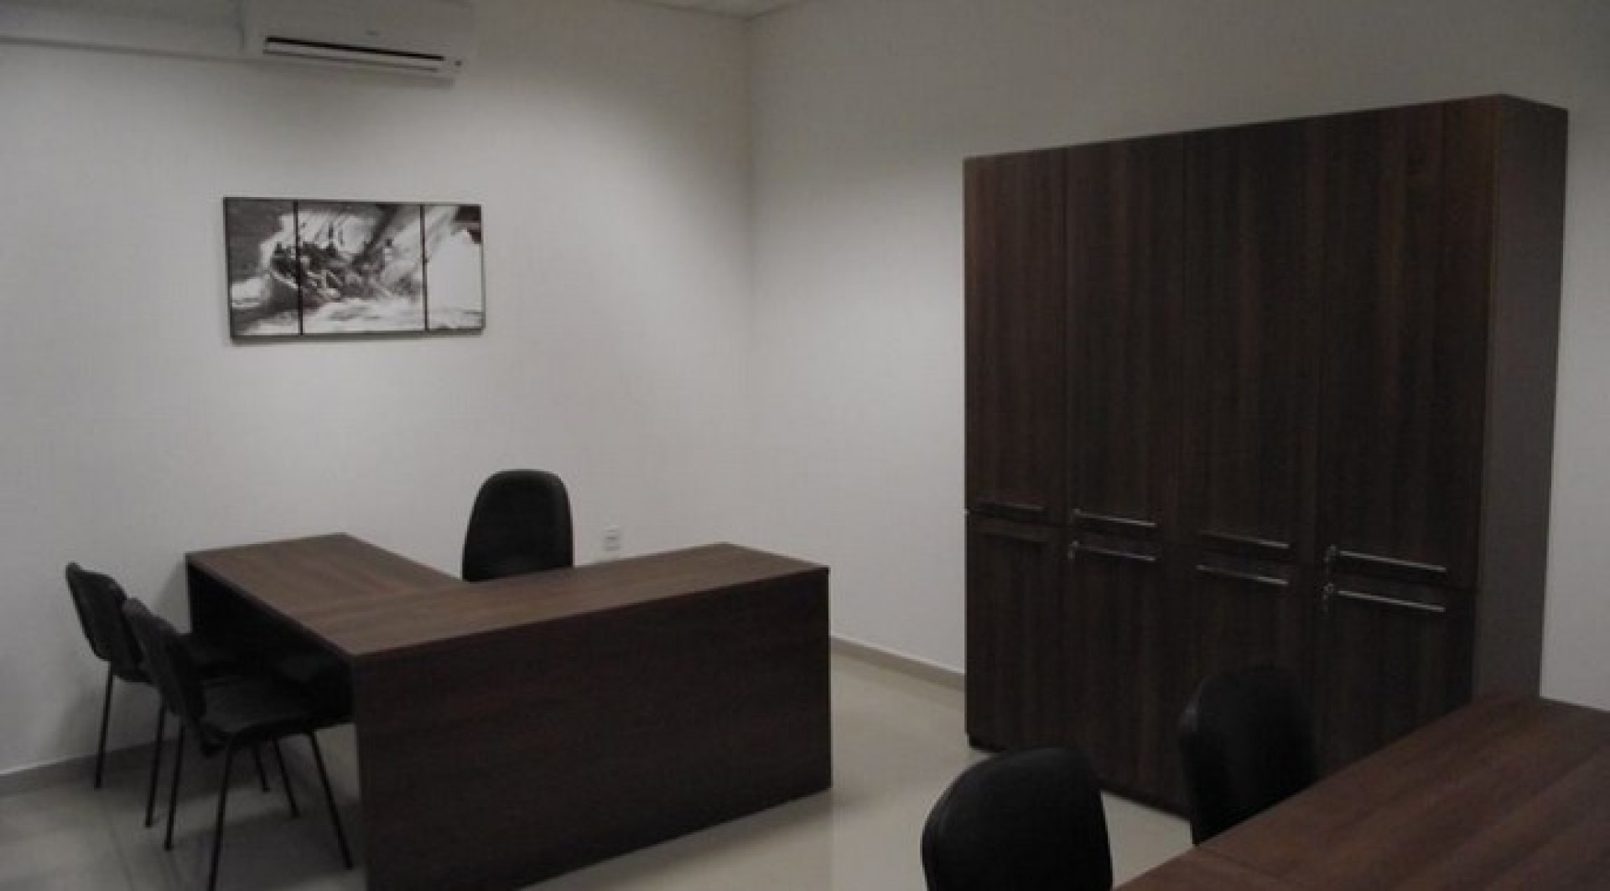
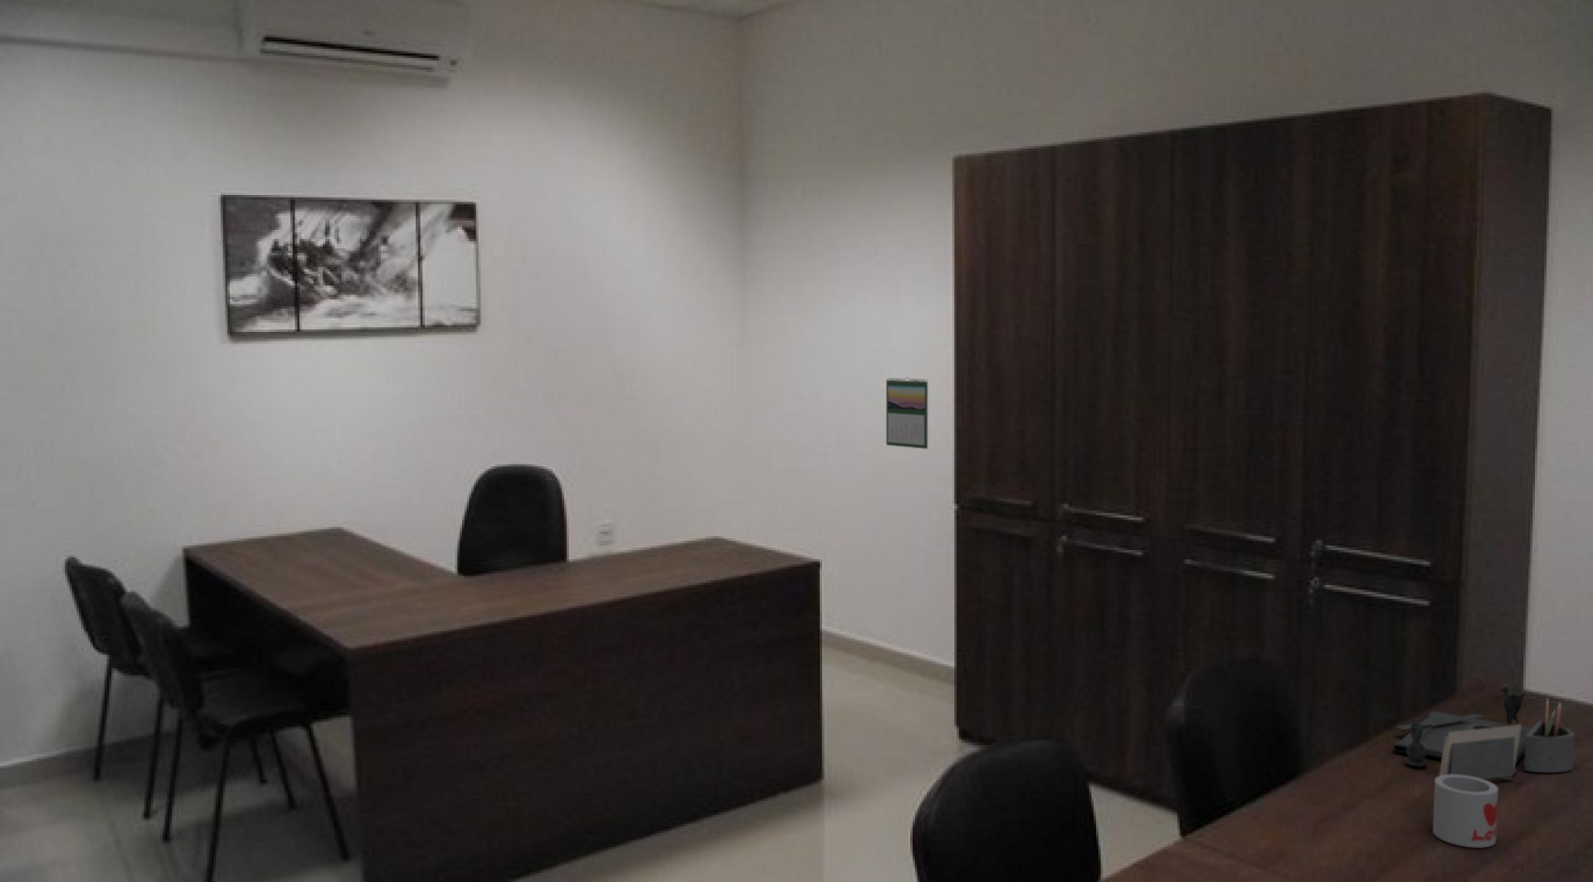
+ mug (1469, 808)
+ desk organizer (1479, 721)
+ calendar (906, 412)
